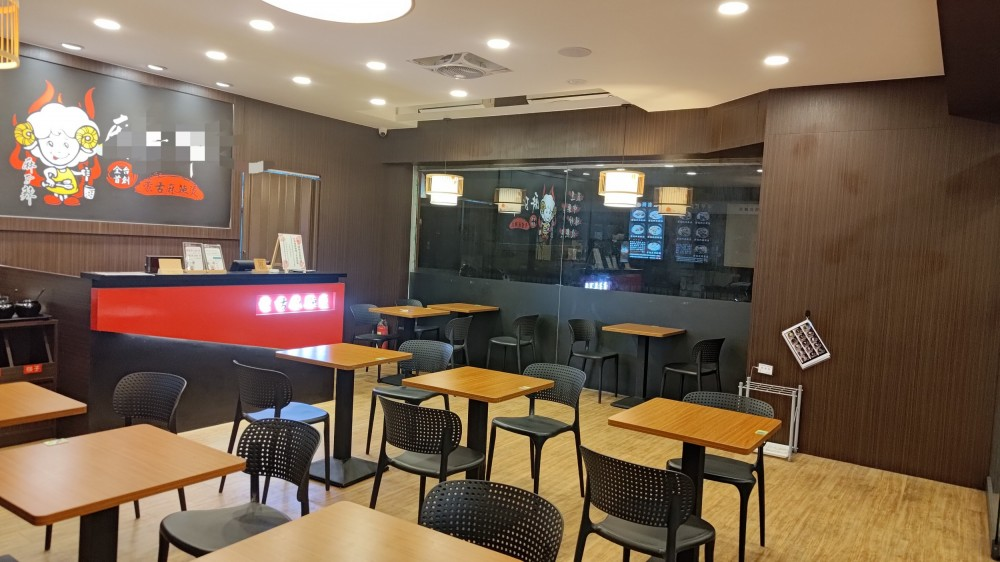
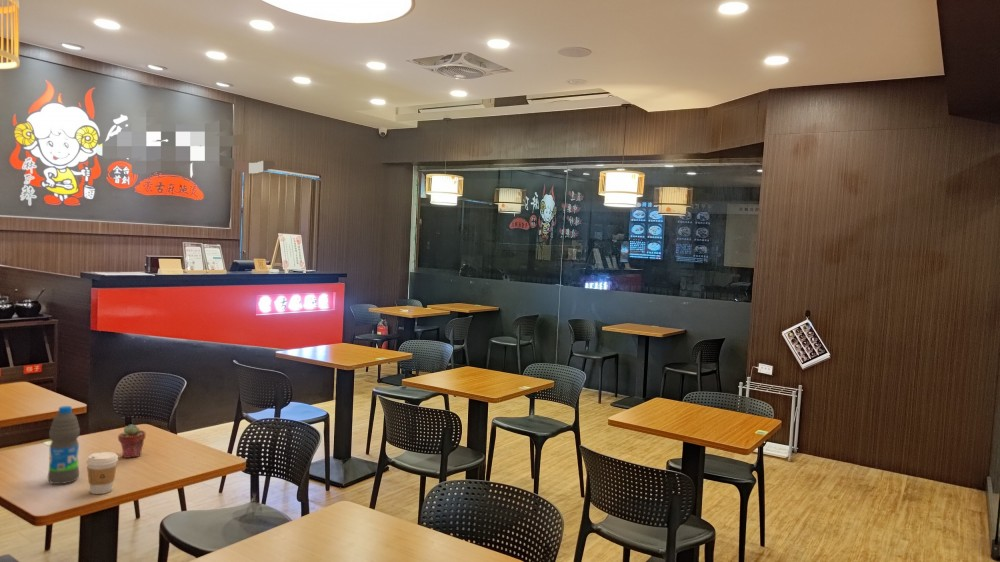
+ potted succulent (131, 439)
+ coffee cup (102, 472)
+ water bottle (64, 443)
